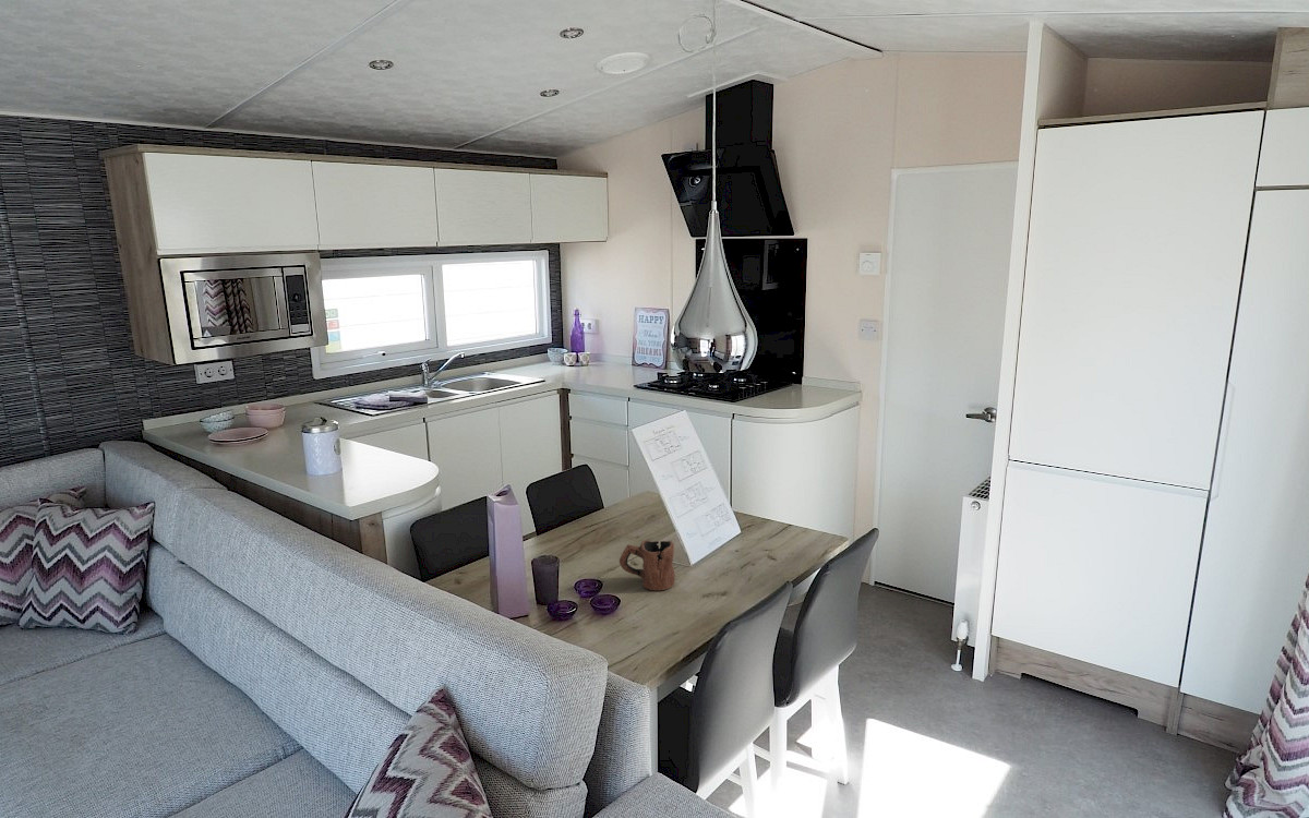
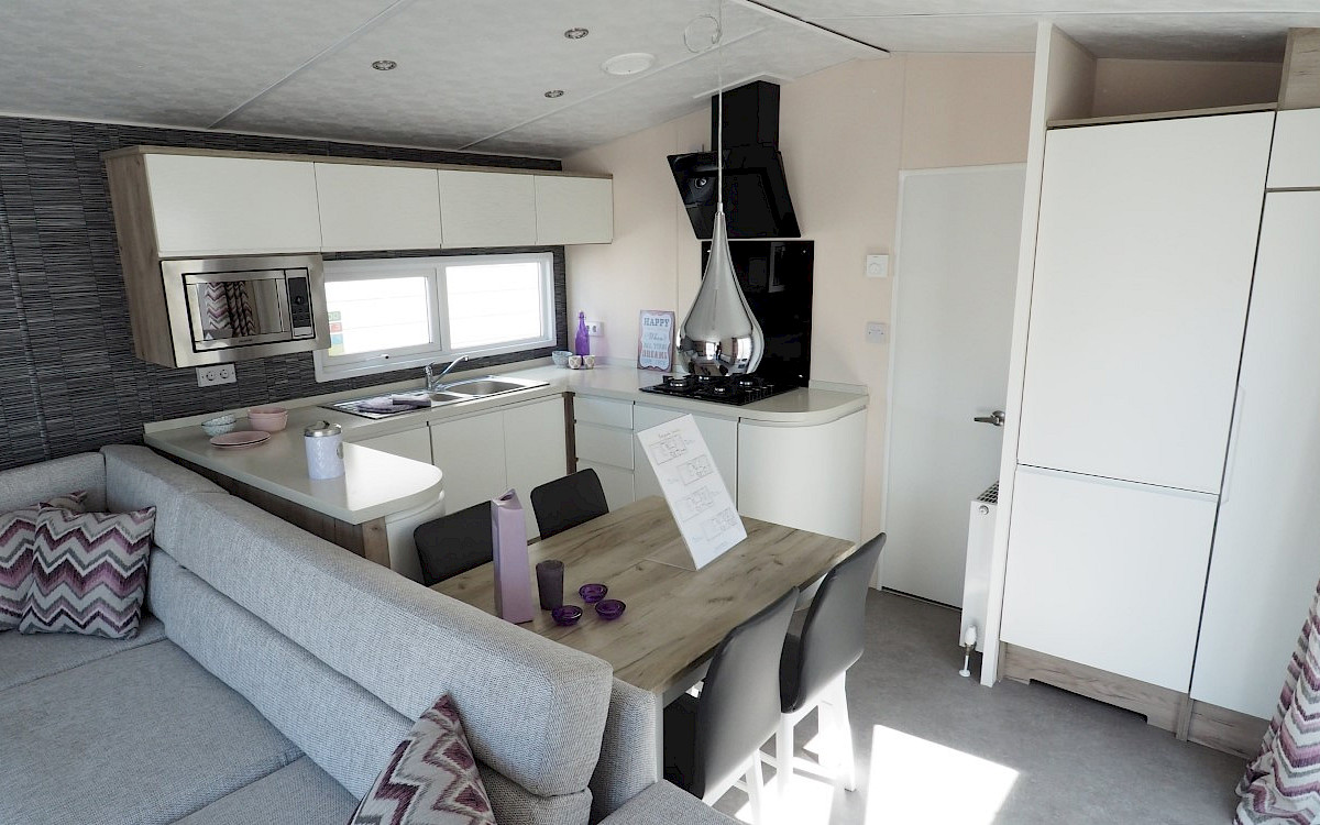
- mug (647, 563)
